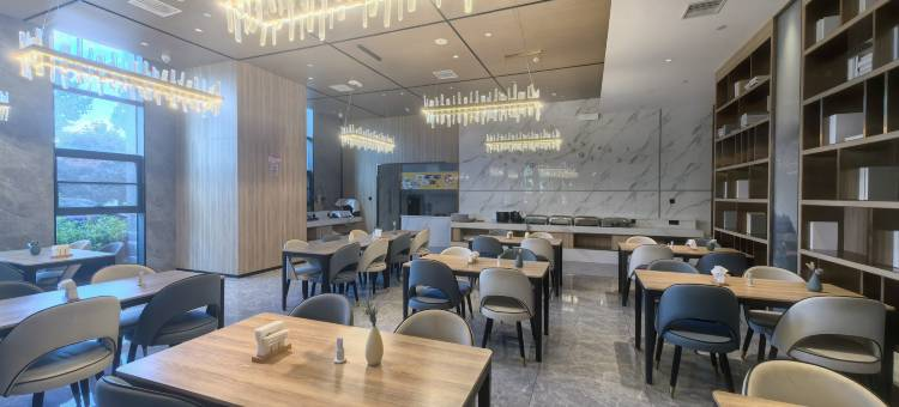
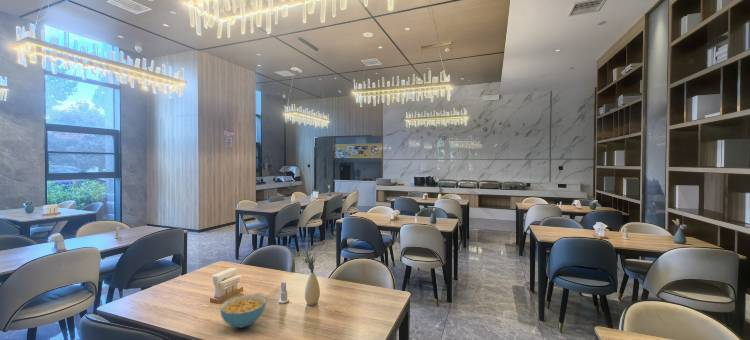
+ cereal bowl (243, 314)
